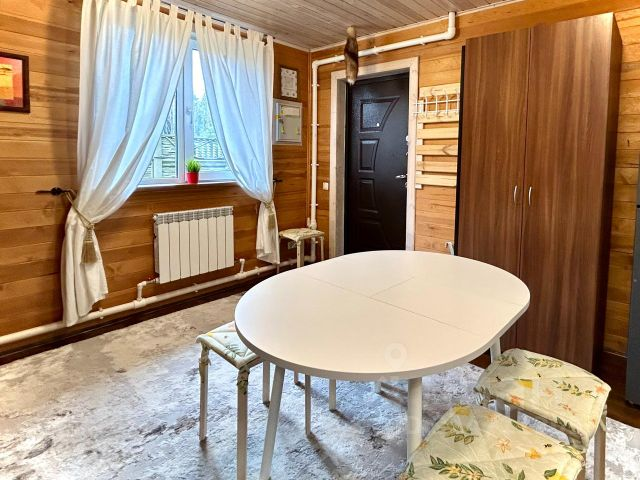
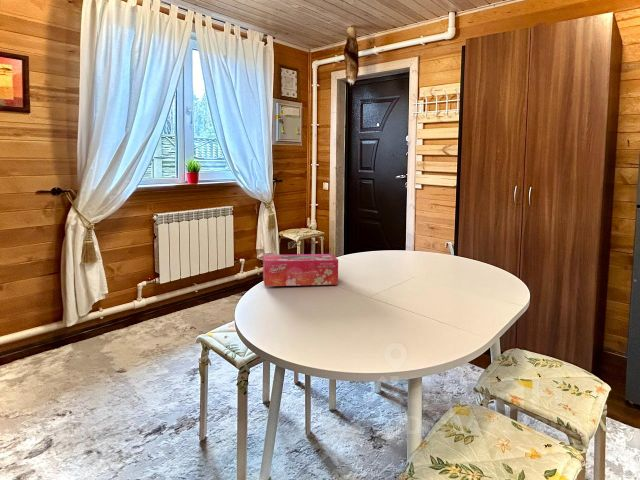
+ tissue box (299, 269)
